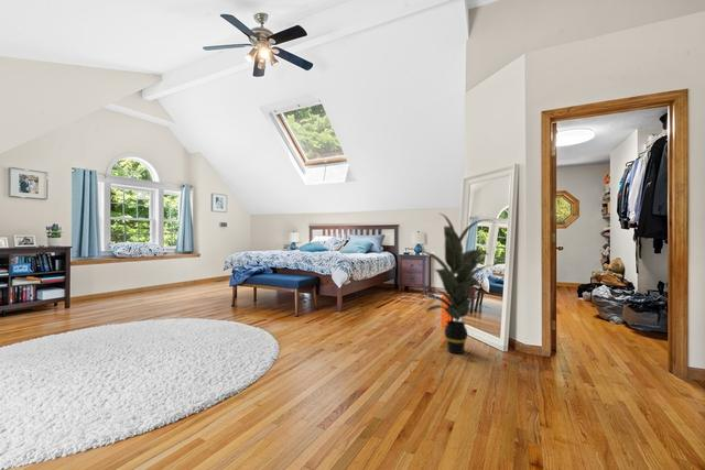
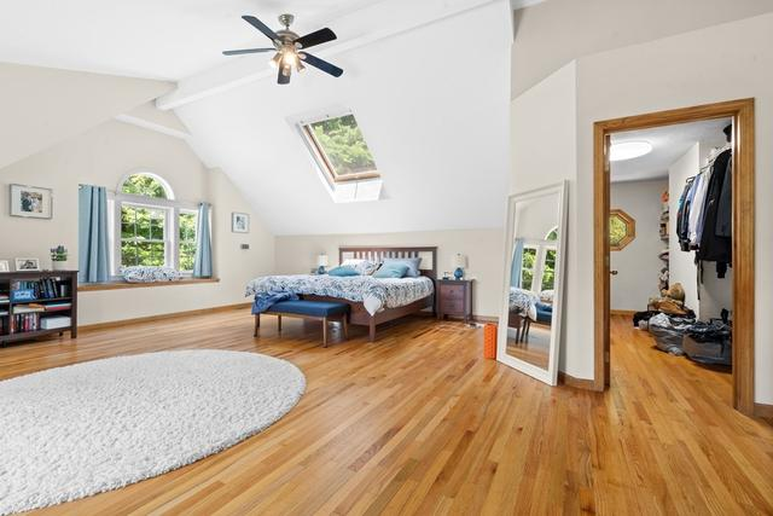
- indoor plant (453, 281)
